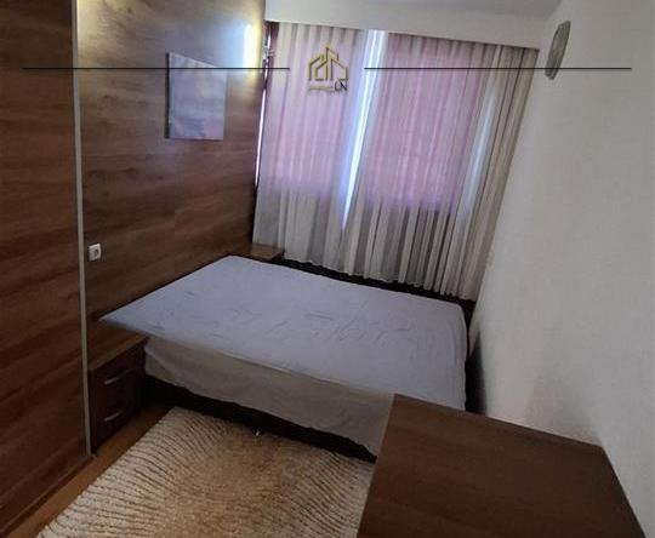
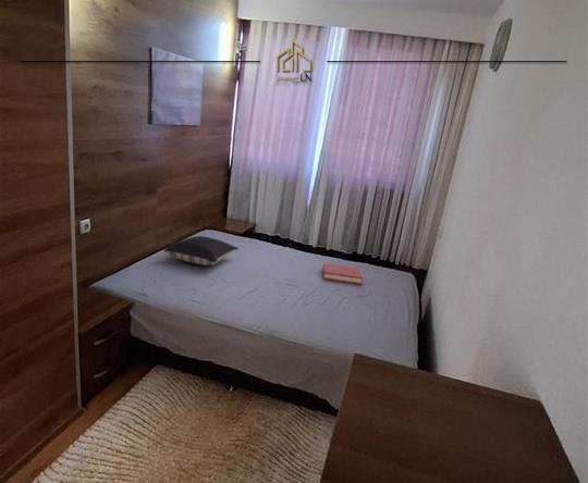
+ hardback book (341, 273)
+ pillow (203, 249)
